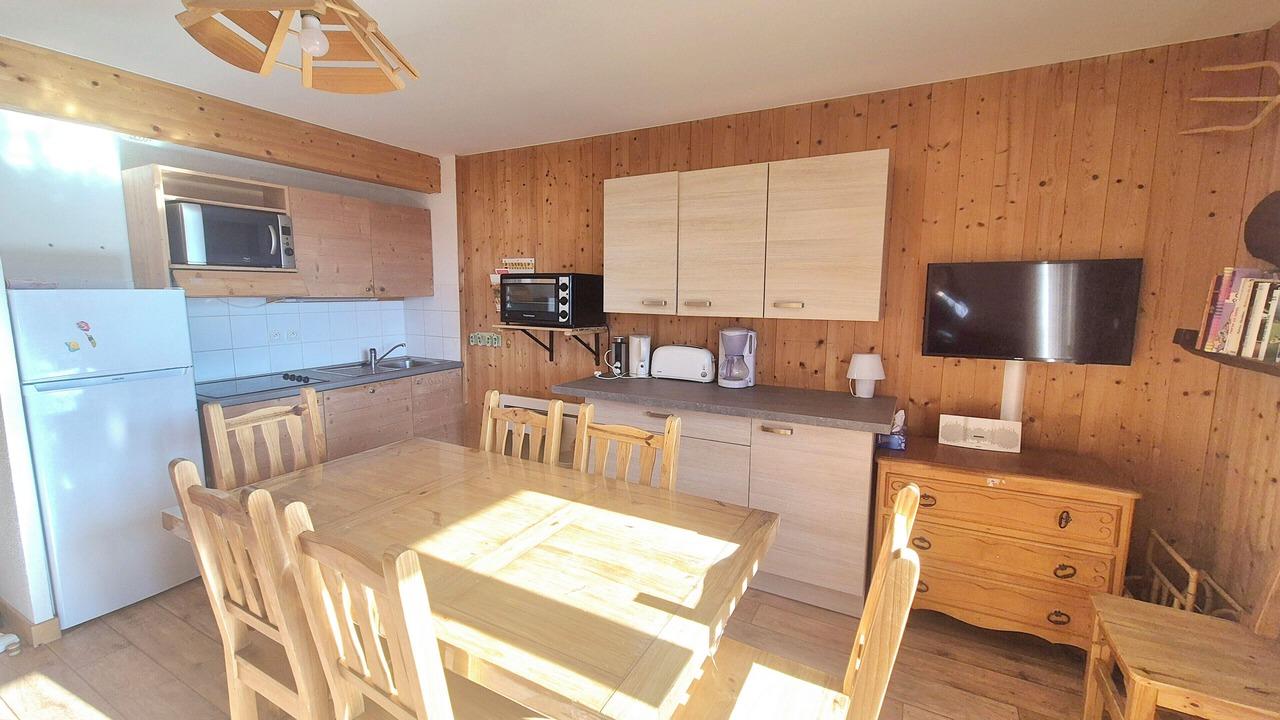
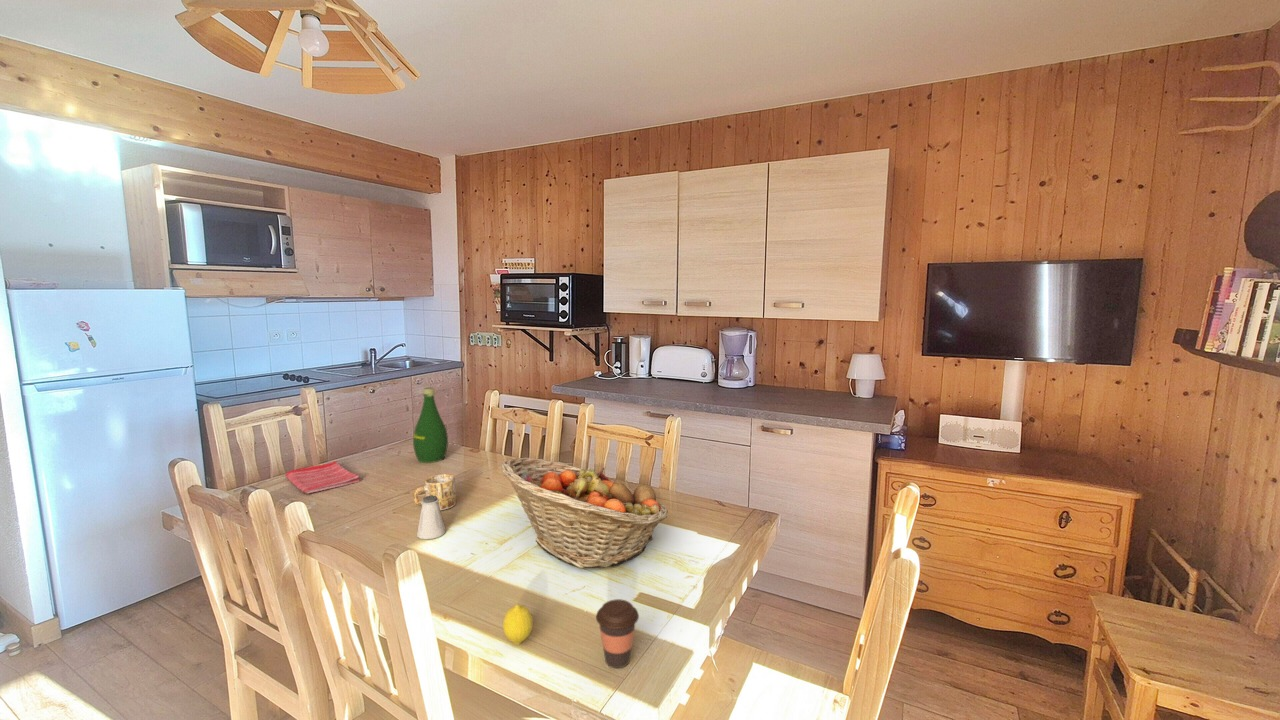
+ coffee cup (617, 634)
+ dish towel (322, 476)
+ bottle (430, 424)
+ saltshaker (430, 515)
+ fruit basket (583, 501)
+ fruit (518, 623)
+ mug (434, 493)
